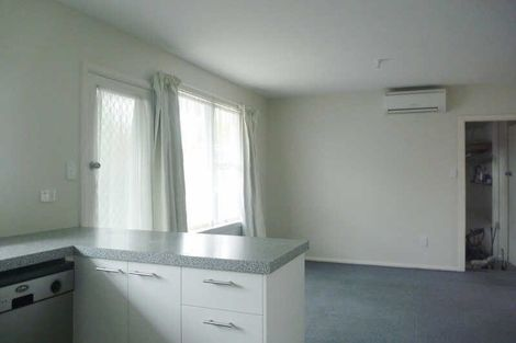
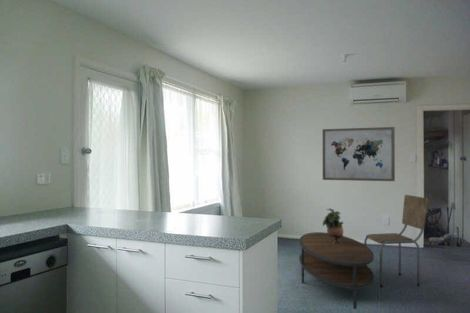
+ potted plant (333, 224)
+ dining chair (395, 238)
+ coffee table (333, 263)
+ wall art (357, 154)
